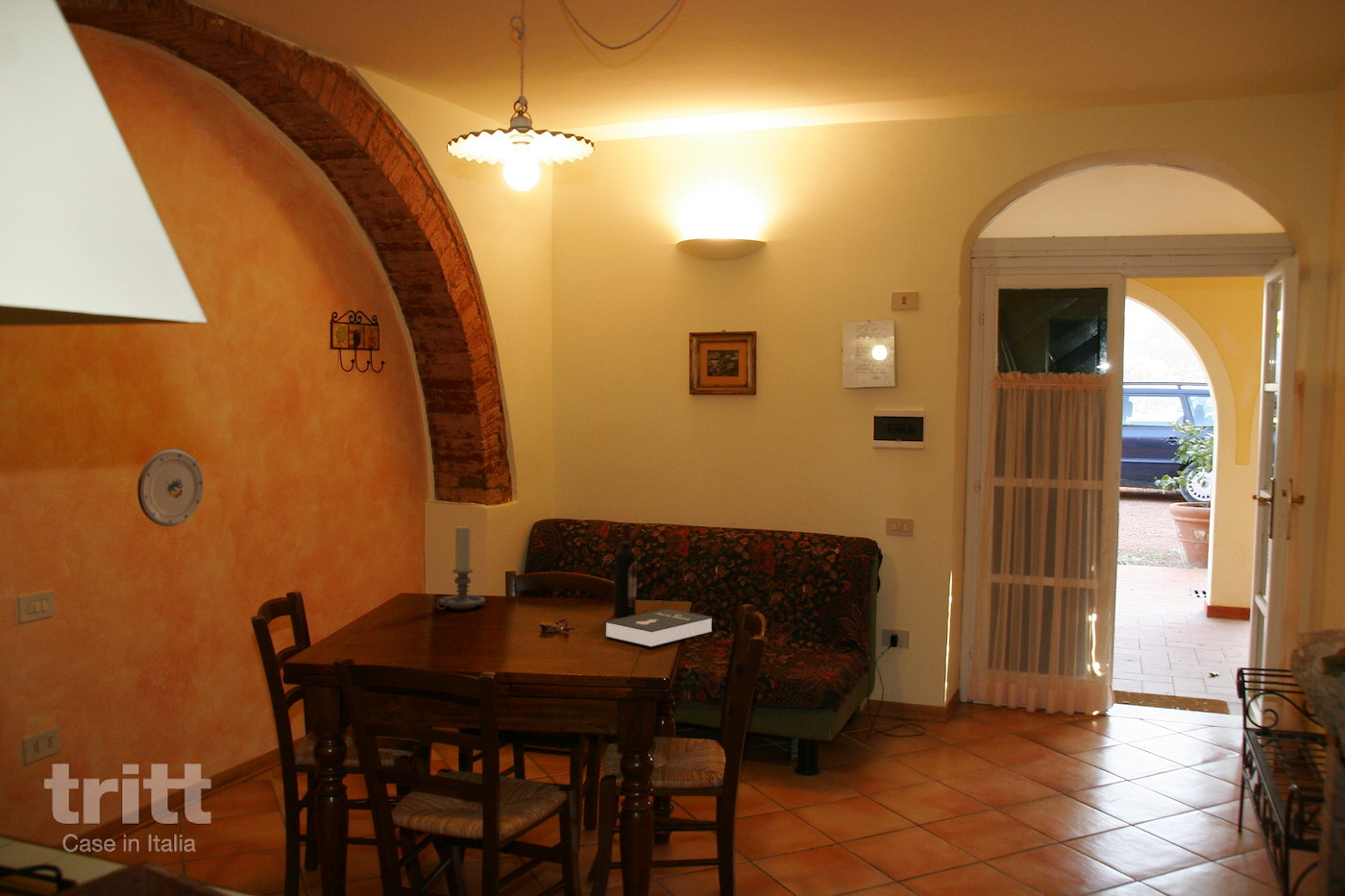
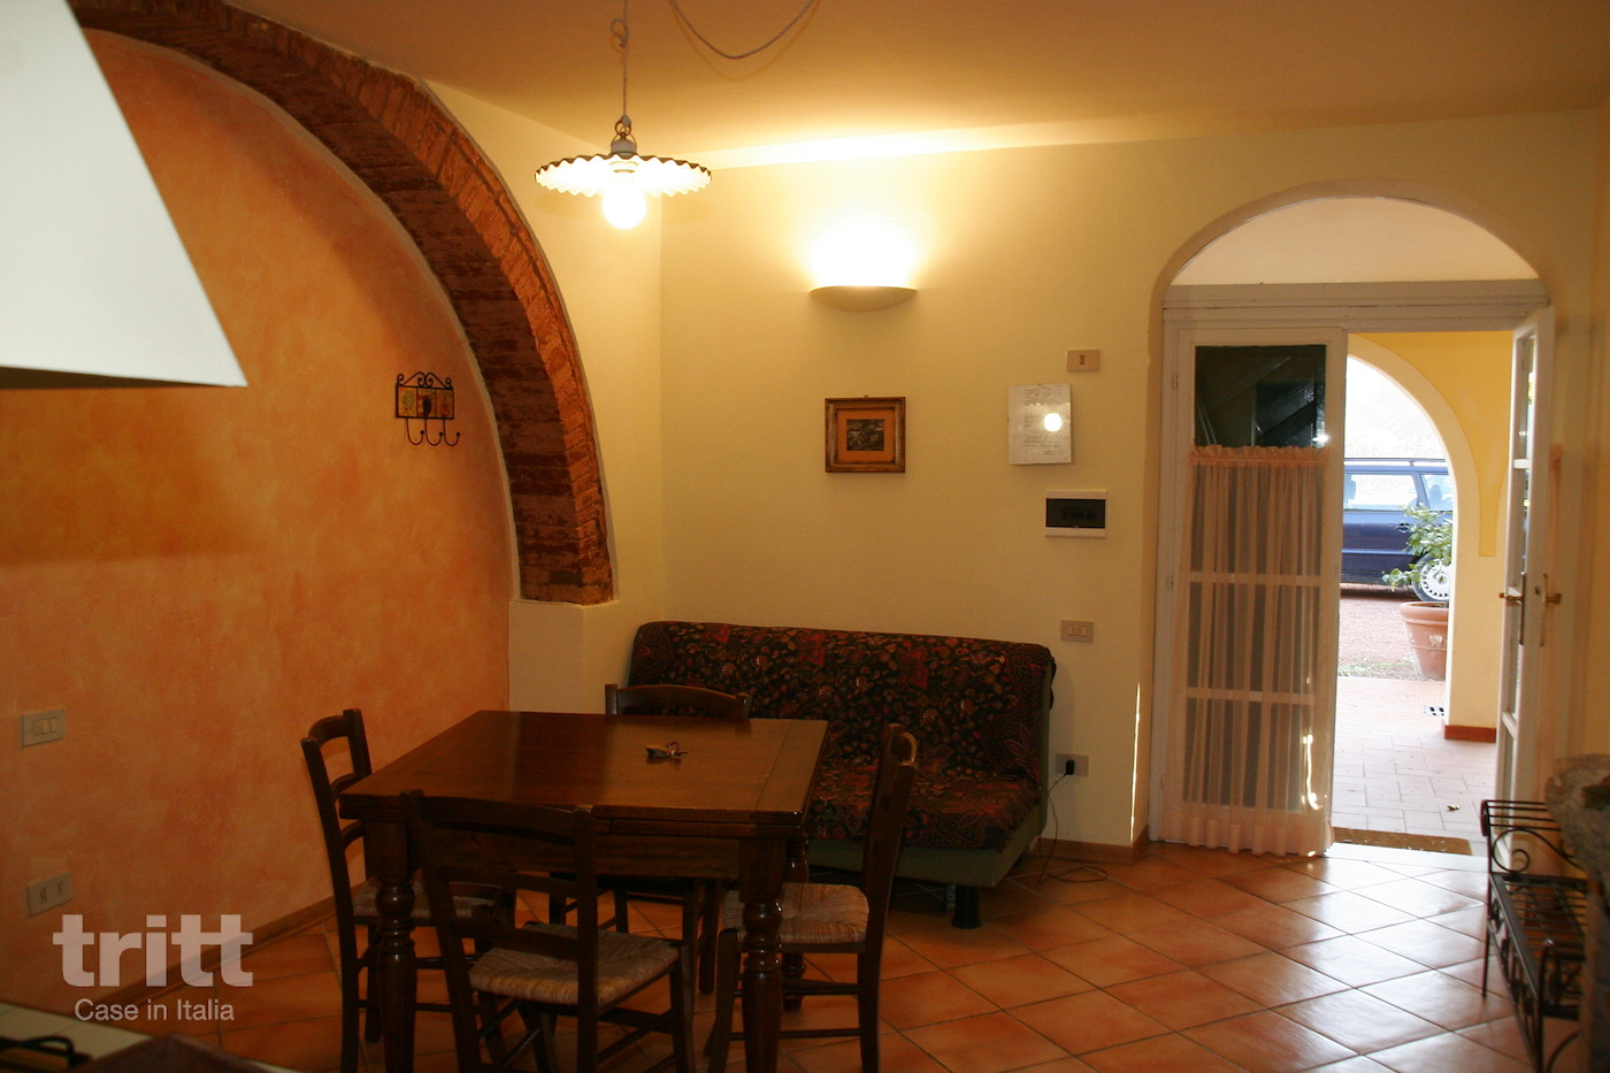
- plate (173, 487)
- booklet (659, 626)
- candle holder (458, 566)
- wine bottle (625, 569)
